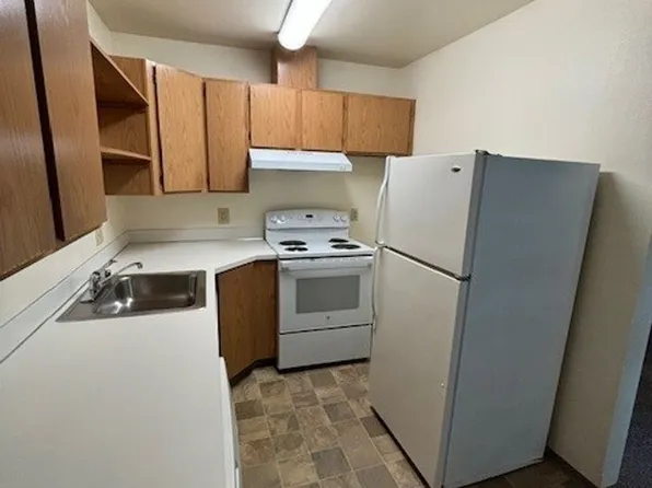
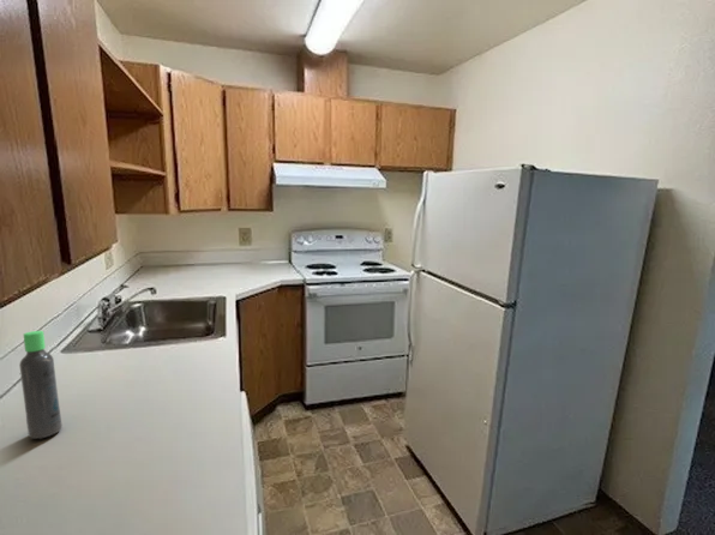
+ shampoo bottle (40, 384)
